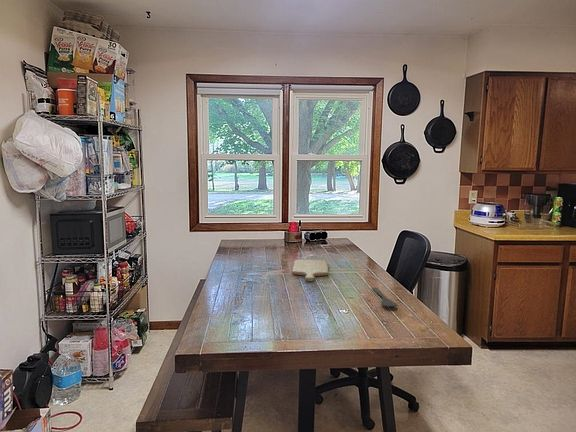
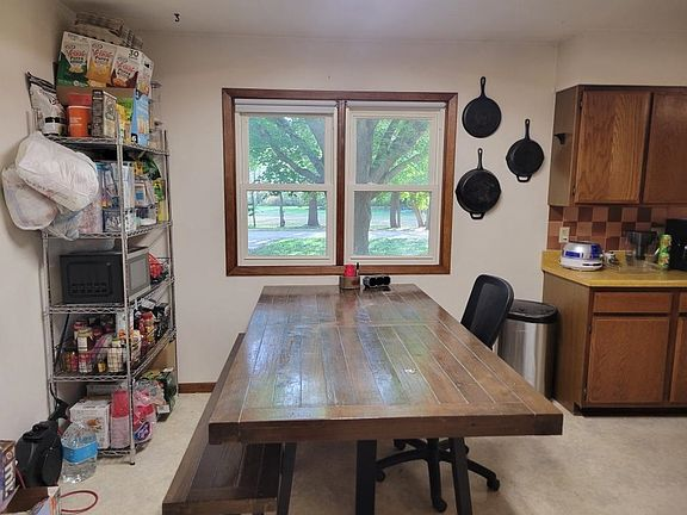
- spoon (382, 296)
- chopping board (310, 269)
